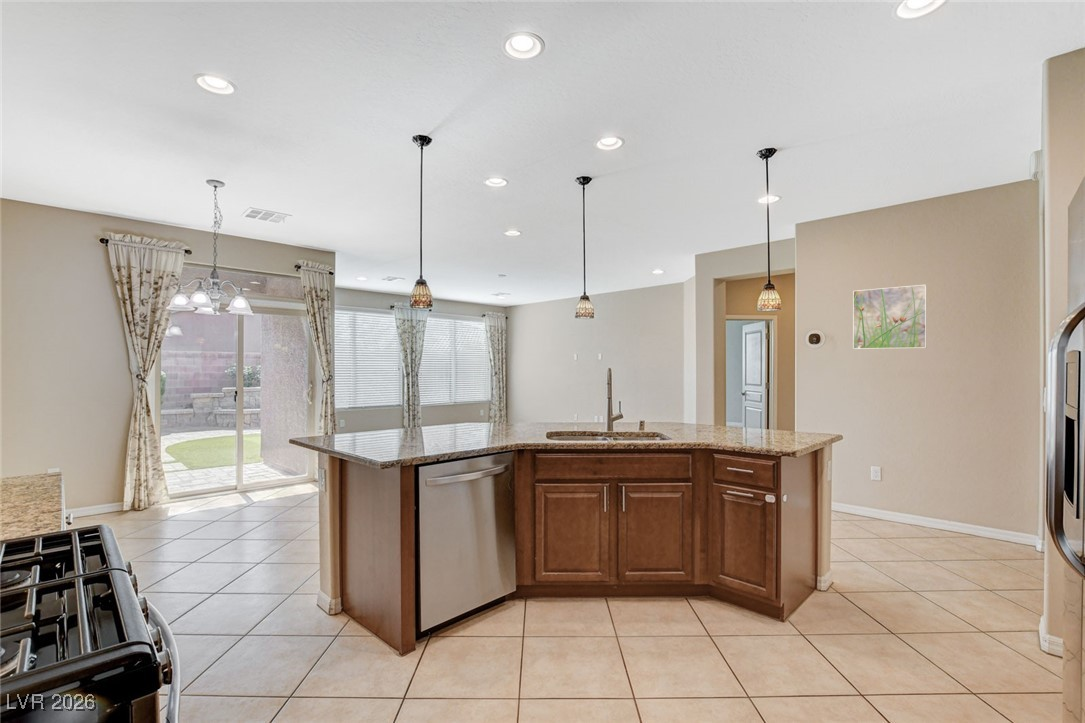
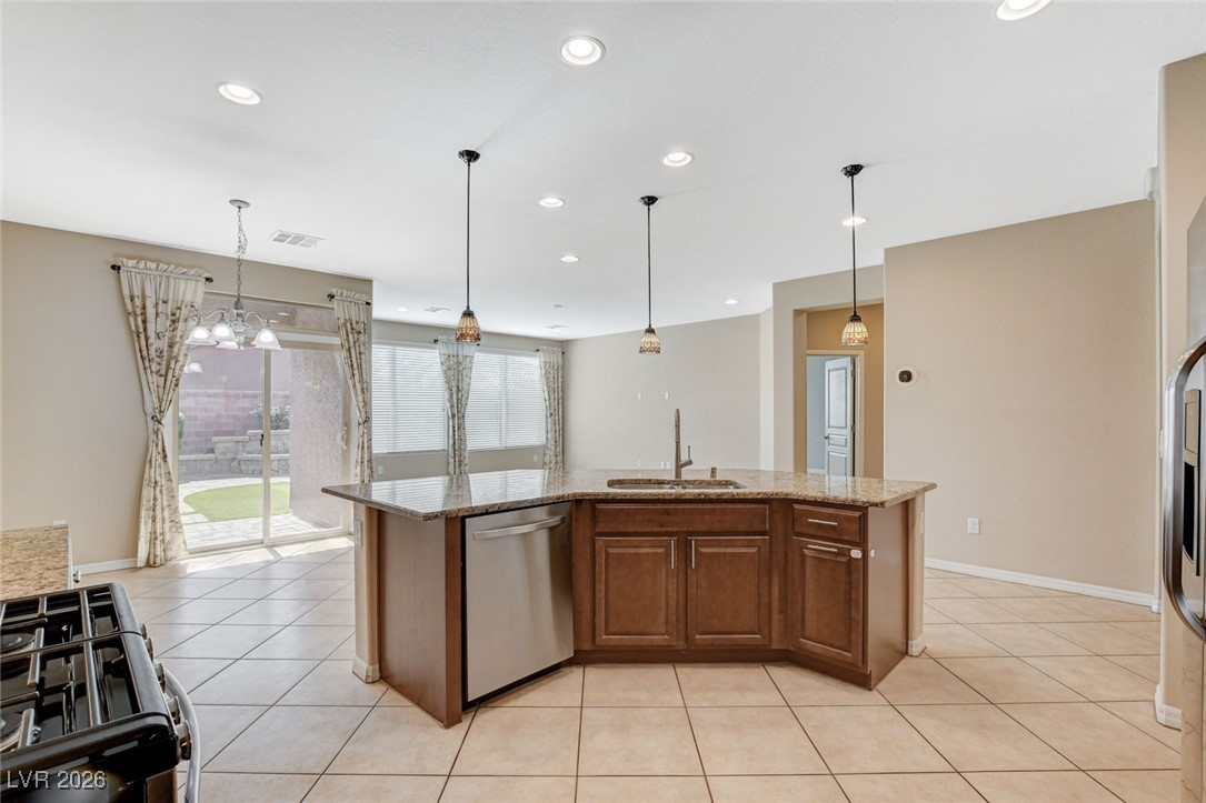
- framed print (888, 318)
